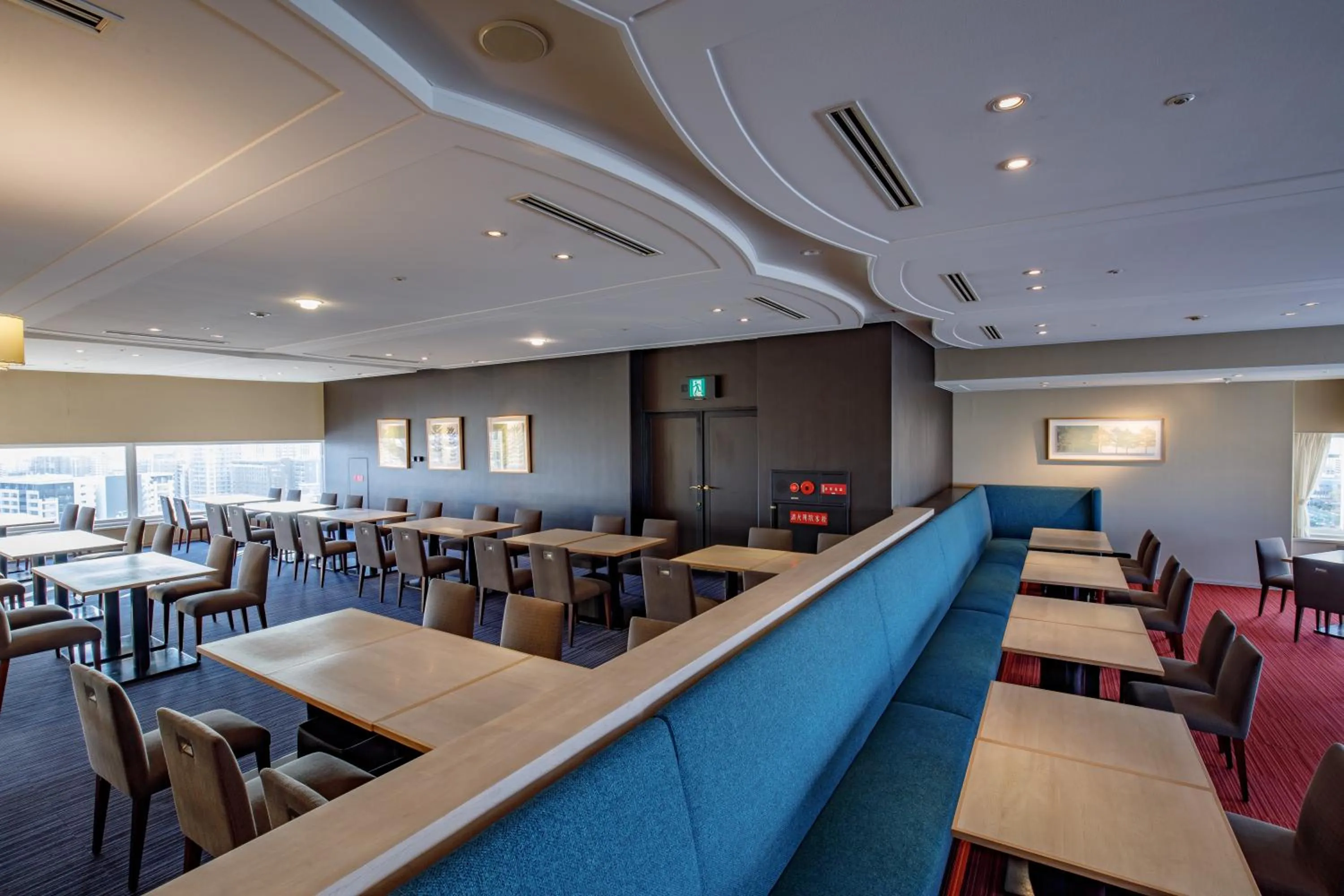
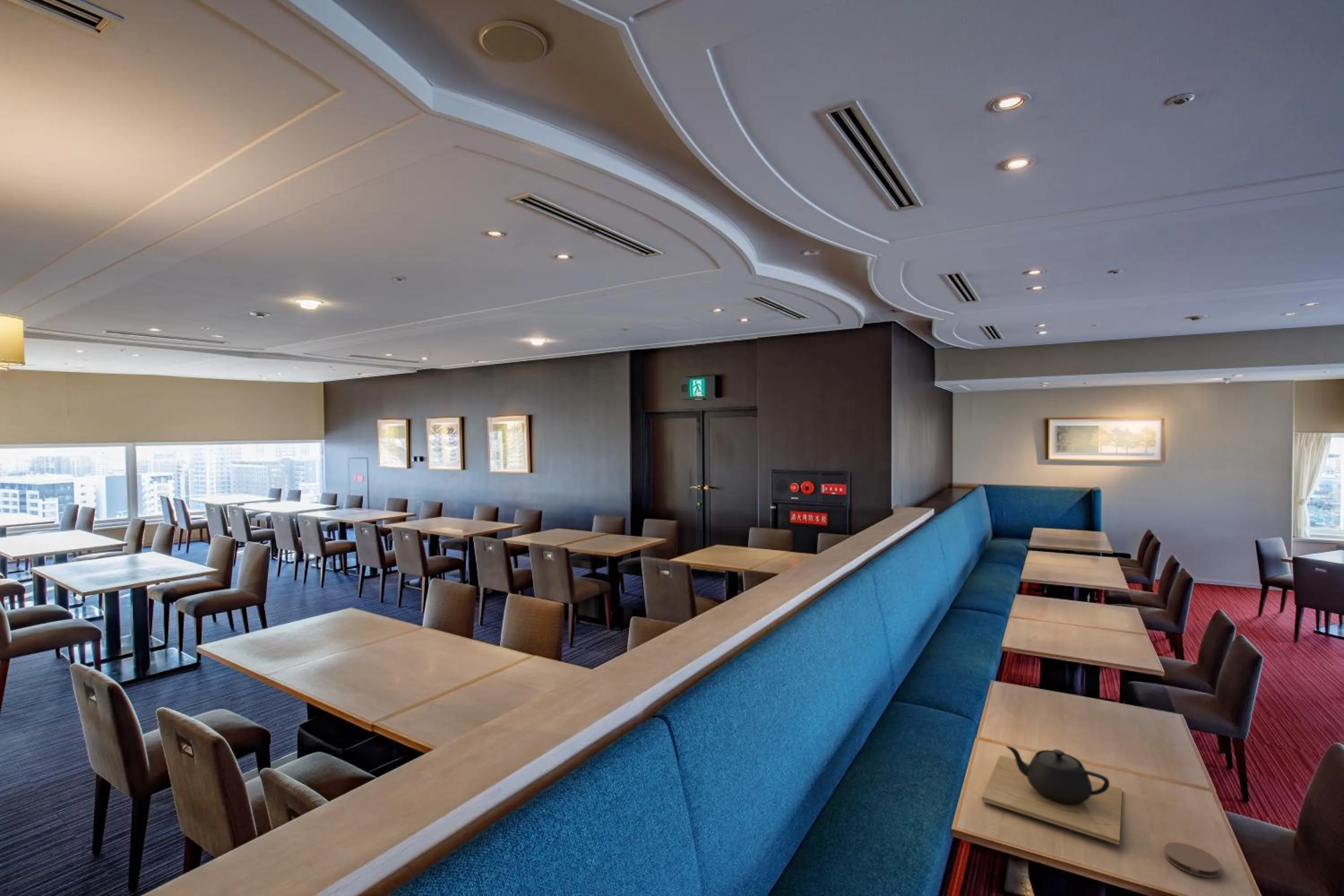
+ teapot (1052, 773)
+ coaster (1192, 859)
